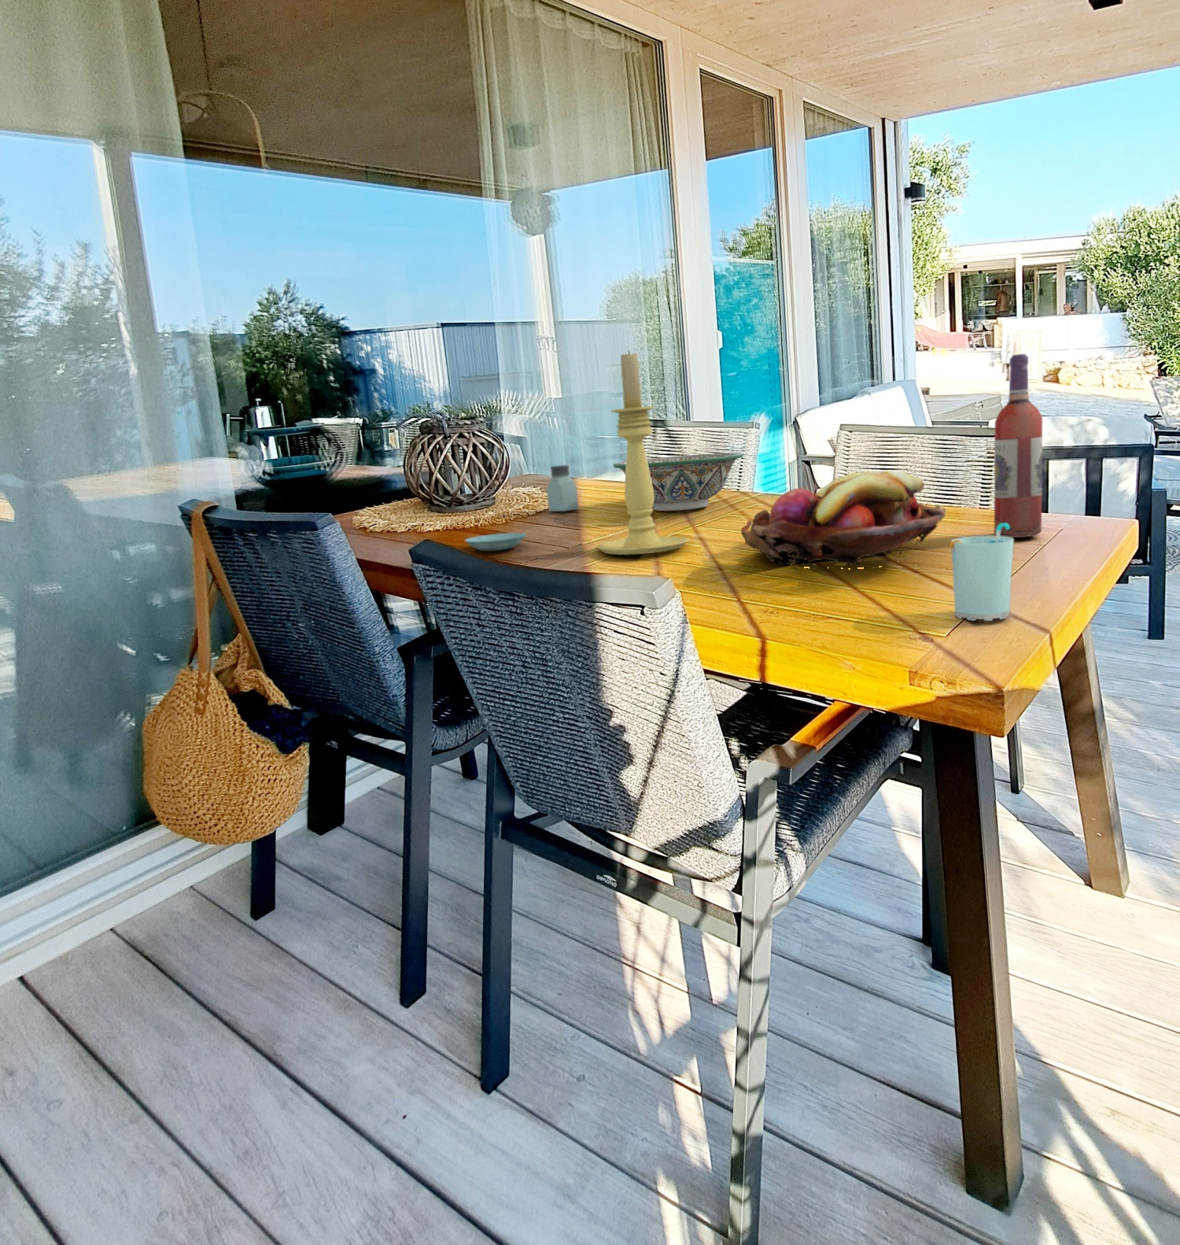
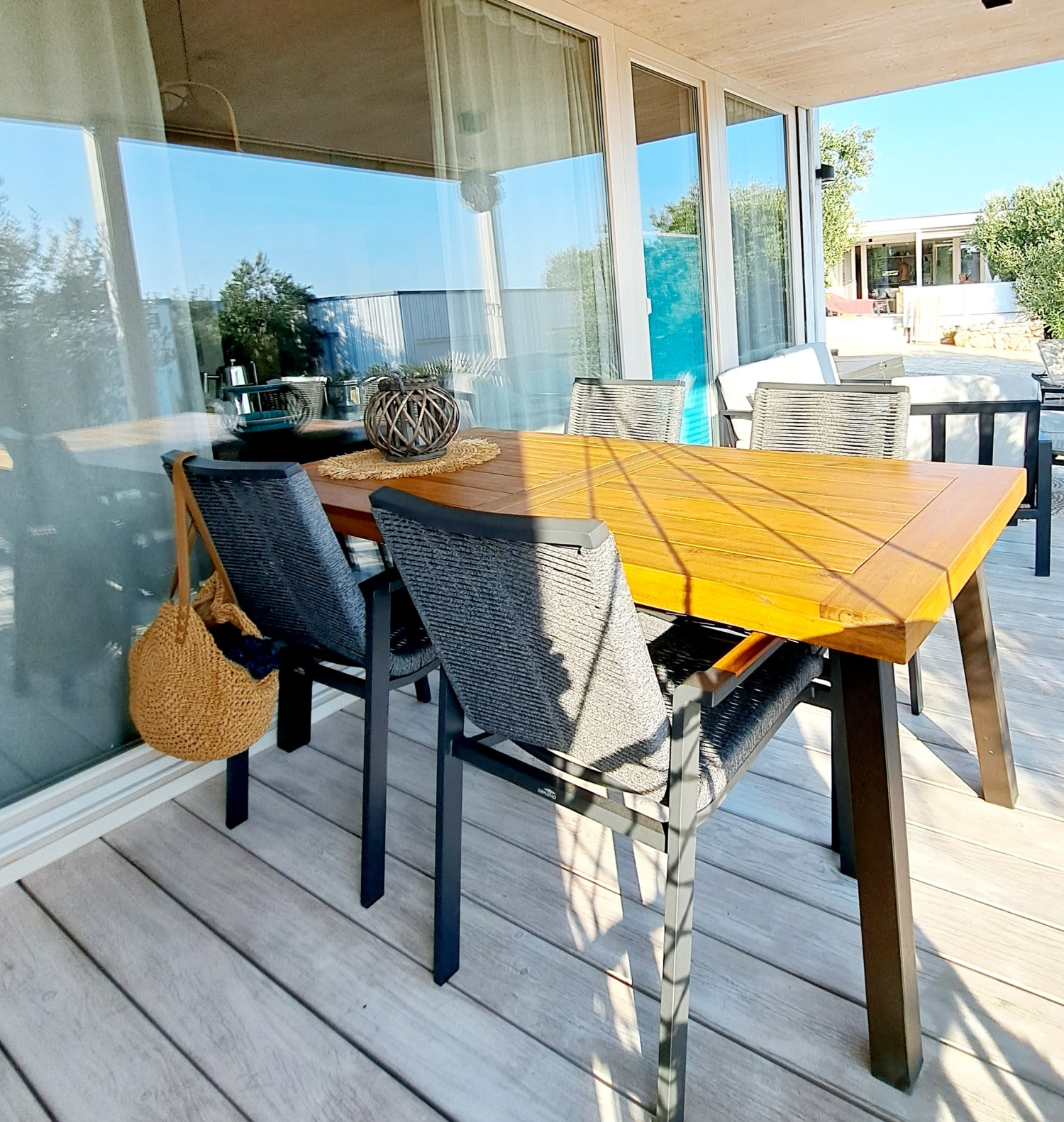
- candle holder (635, 451)
- saucer (496, 543)
- cup (980, 569)
- fruit basket (841, 516)
- wine bottle (1018, 446)
- saltshaker (561, 488)
- decorative bowl (679, 483)
